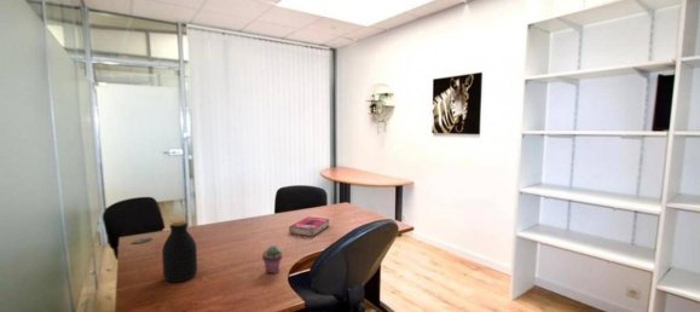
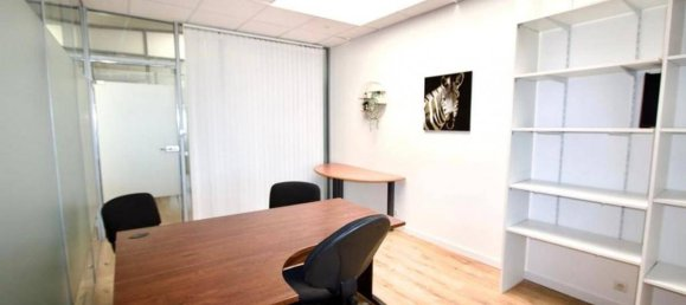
- potted succulent (272, 258)
- bottle (179, 248)
- book (309, 225)
